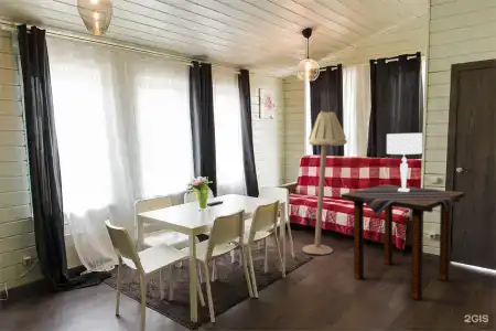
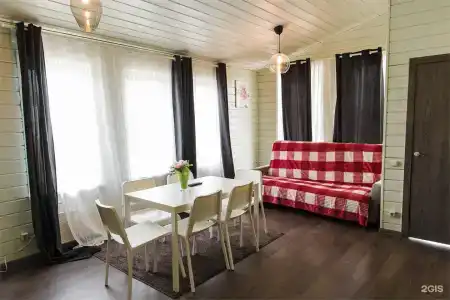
- floor lamp (323, 182)
- side table (391, 236)
- table lamp (403, 161)
